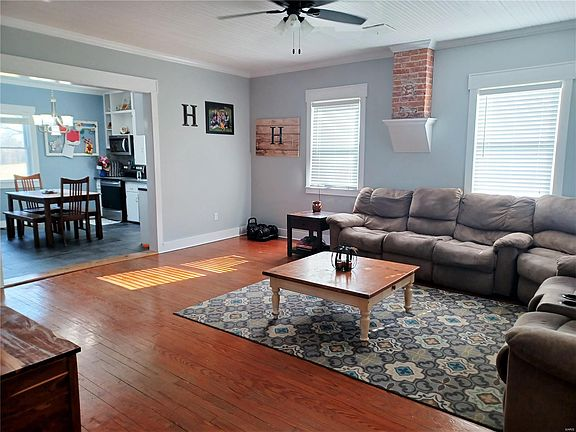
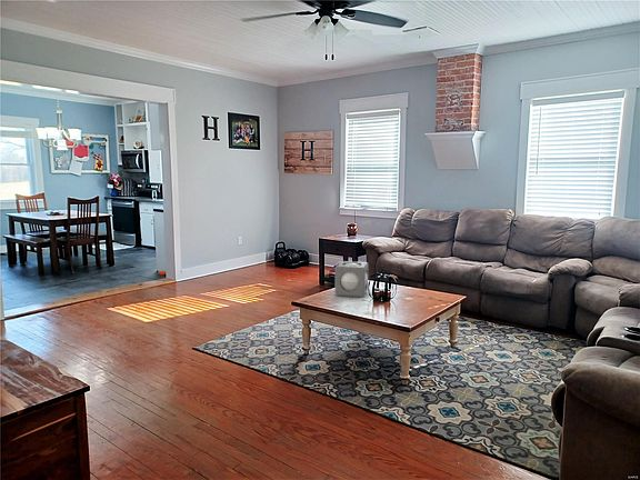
+ speaker (351, 278)
